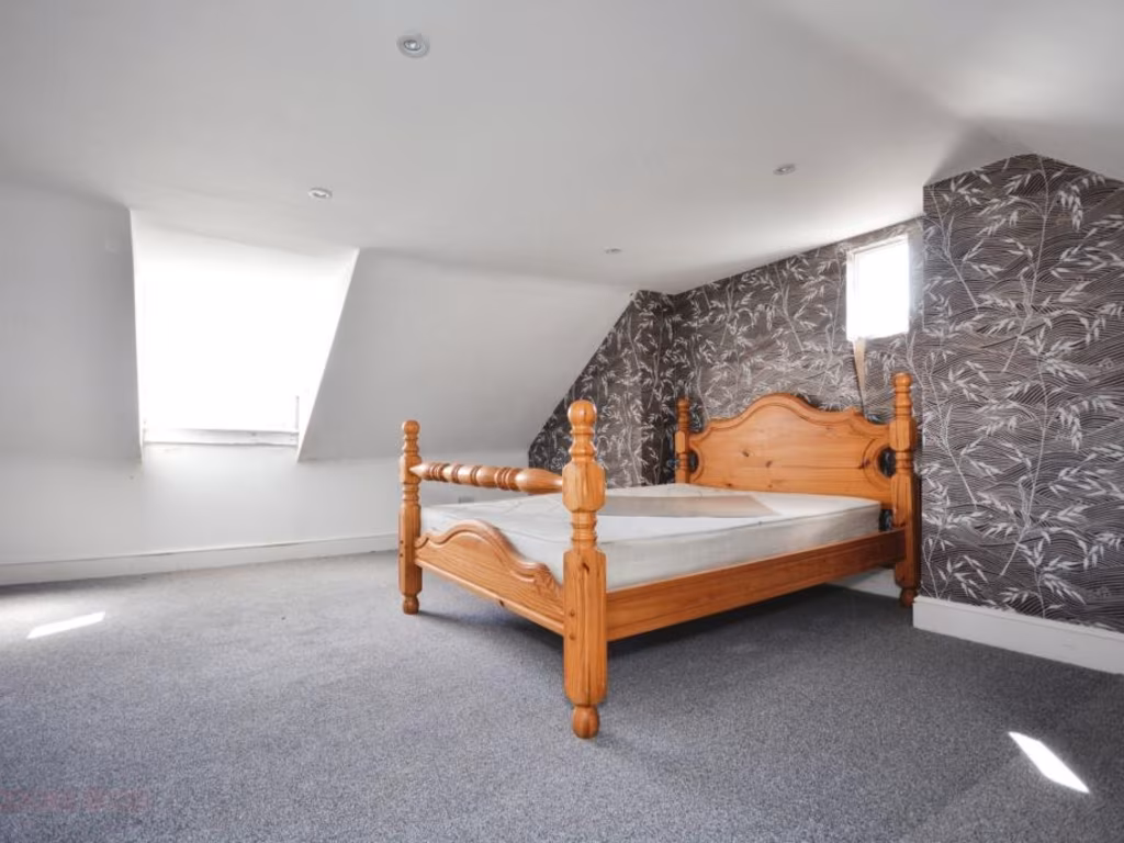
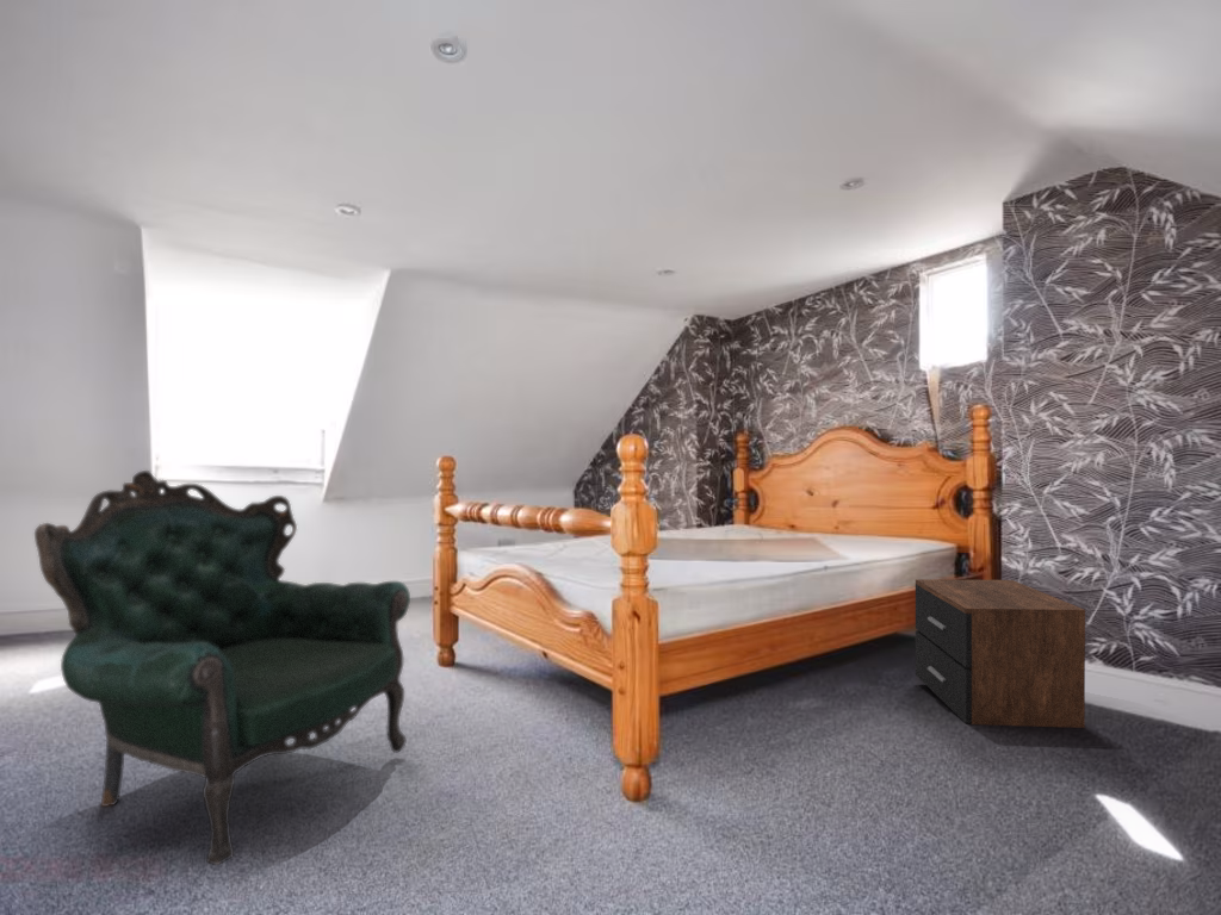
+ nightstand (991, 648)
+ armchair (240, 627)
